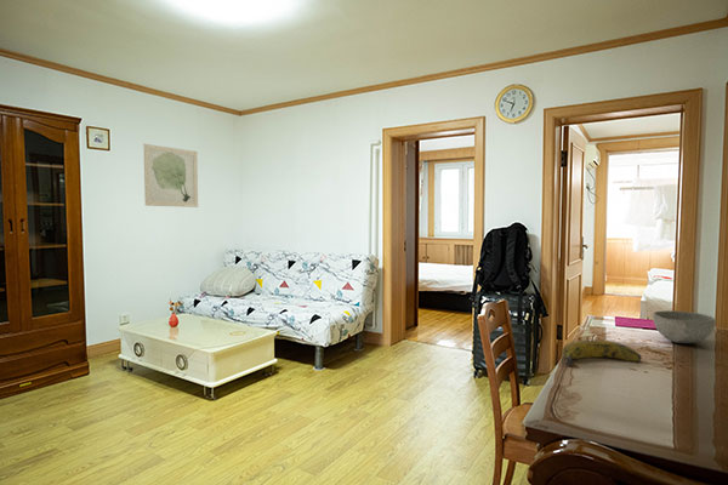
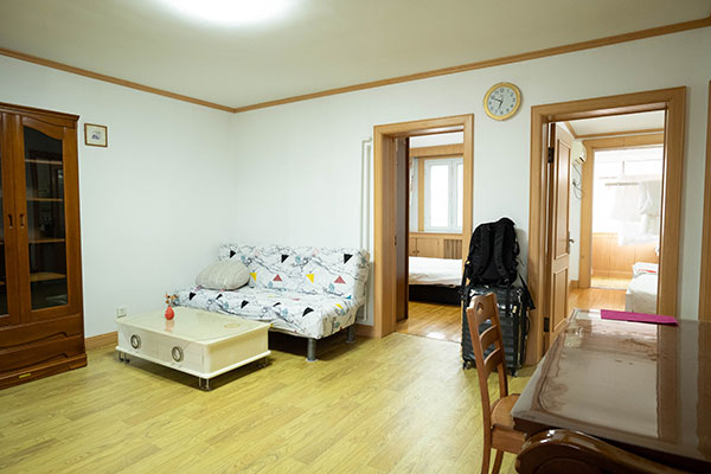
- banana (602, 354)
- bowl (682, 329)
- wall art (172, 177)
